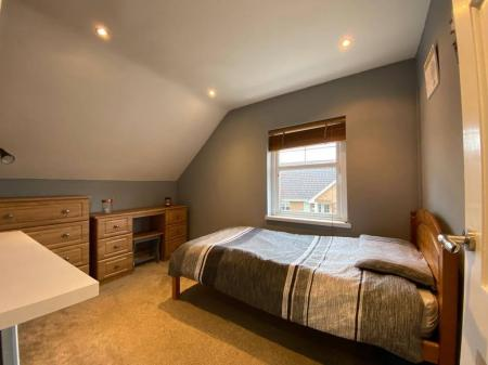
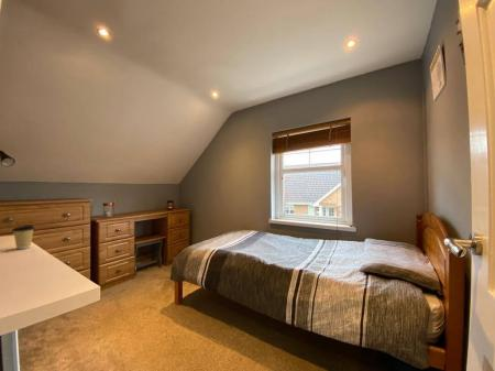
+ coffee cup (23, 237)
